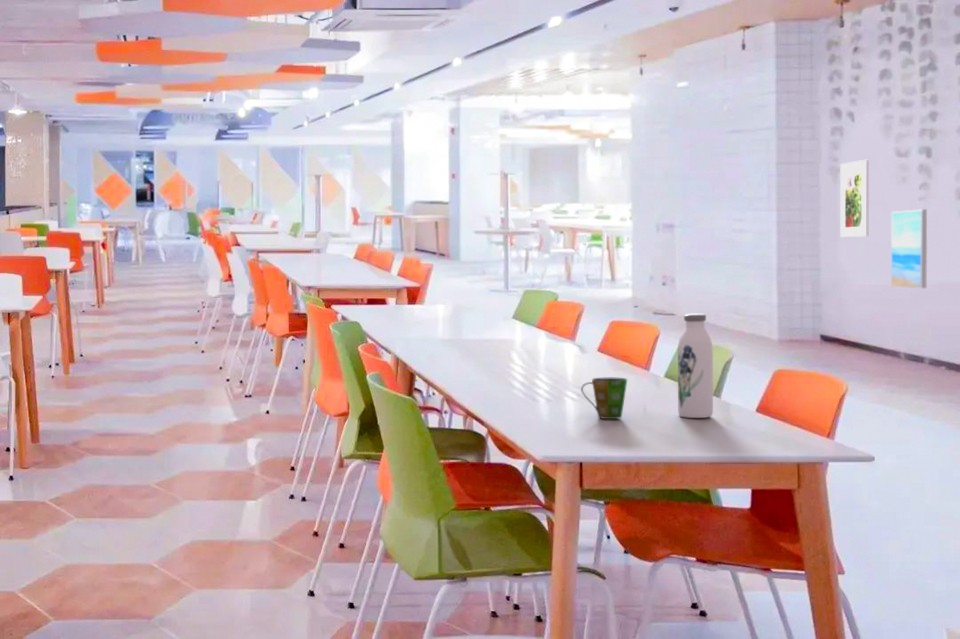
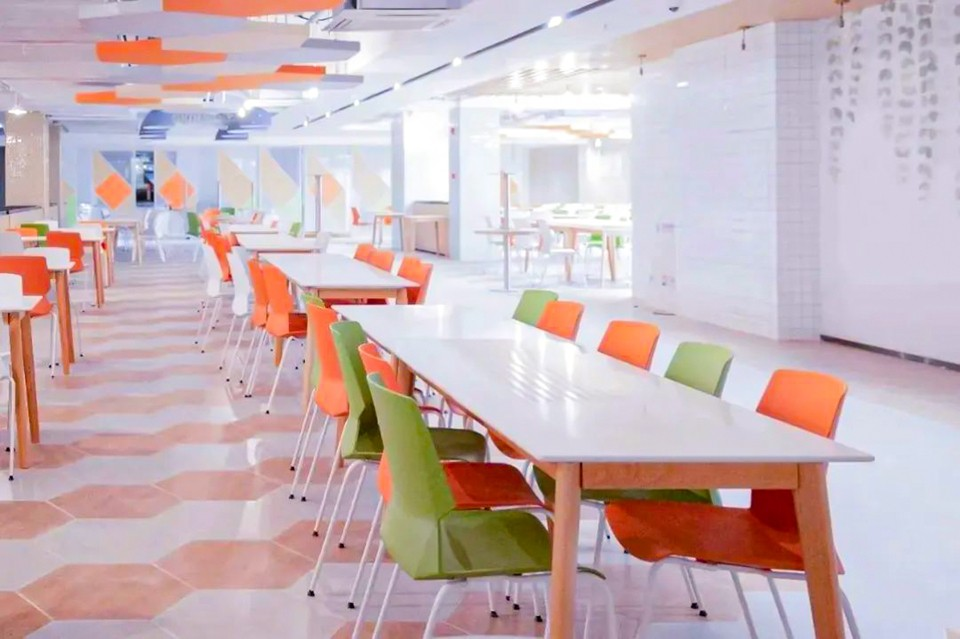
- cup (604, 398)
- water bottle (695, 364)
- wall art (908, 249)
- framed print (854, 199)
